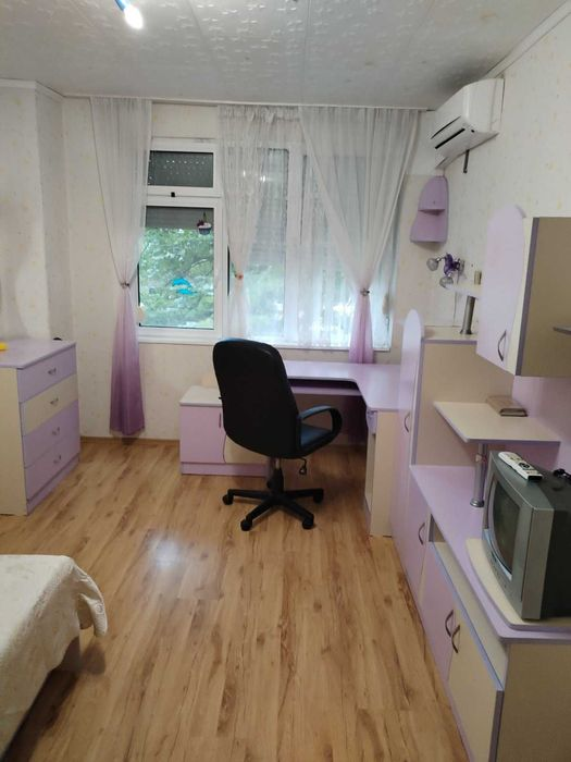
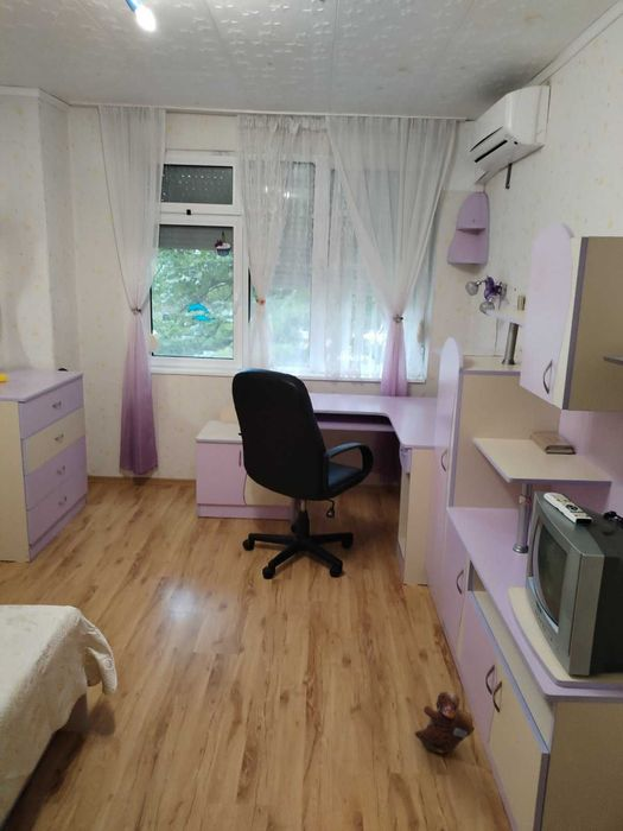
+ plush toy (443, 717)
